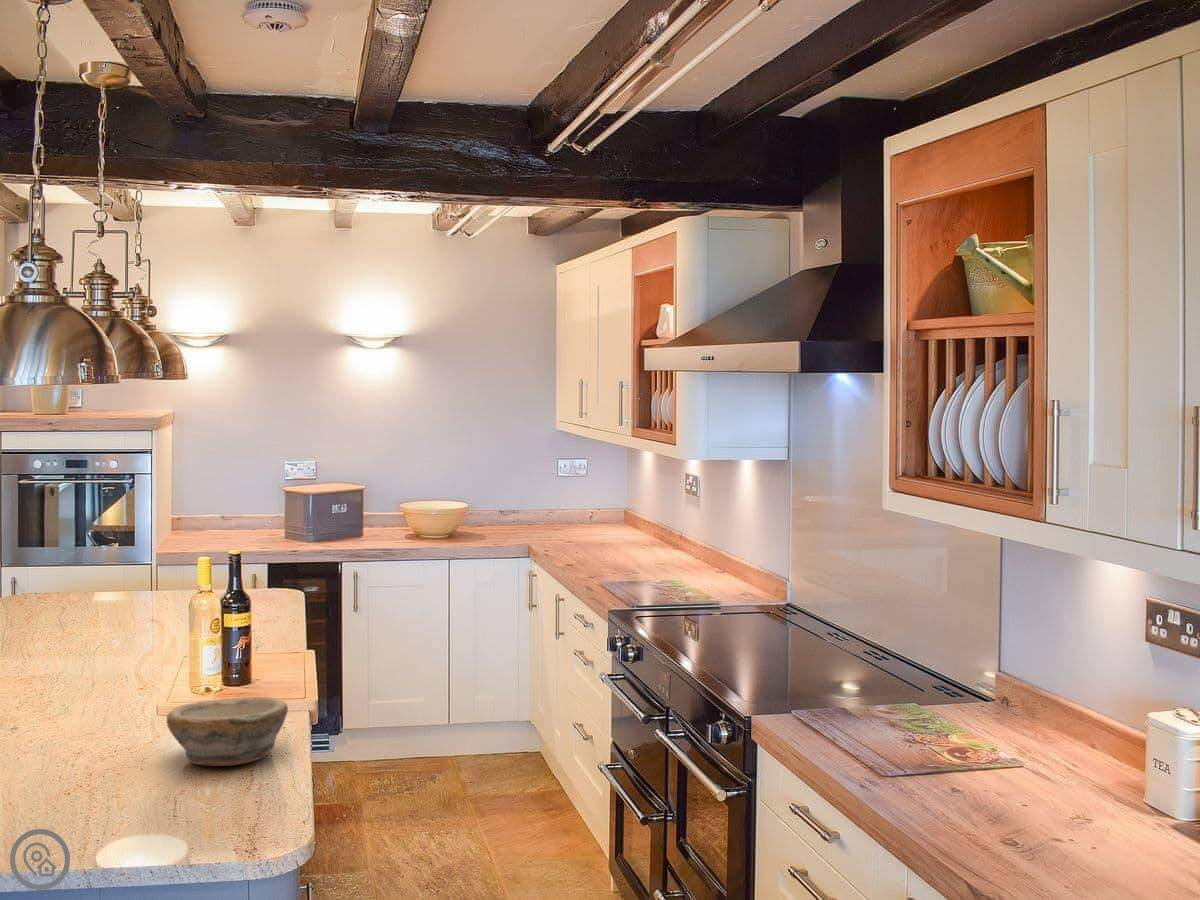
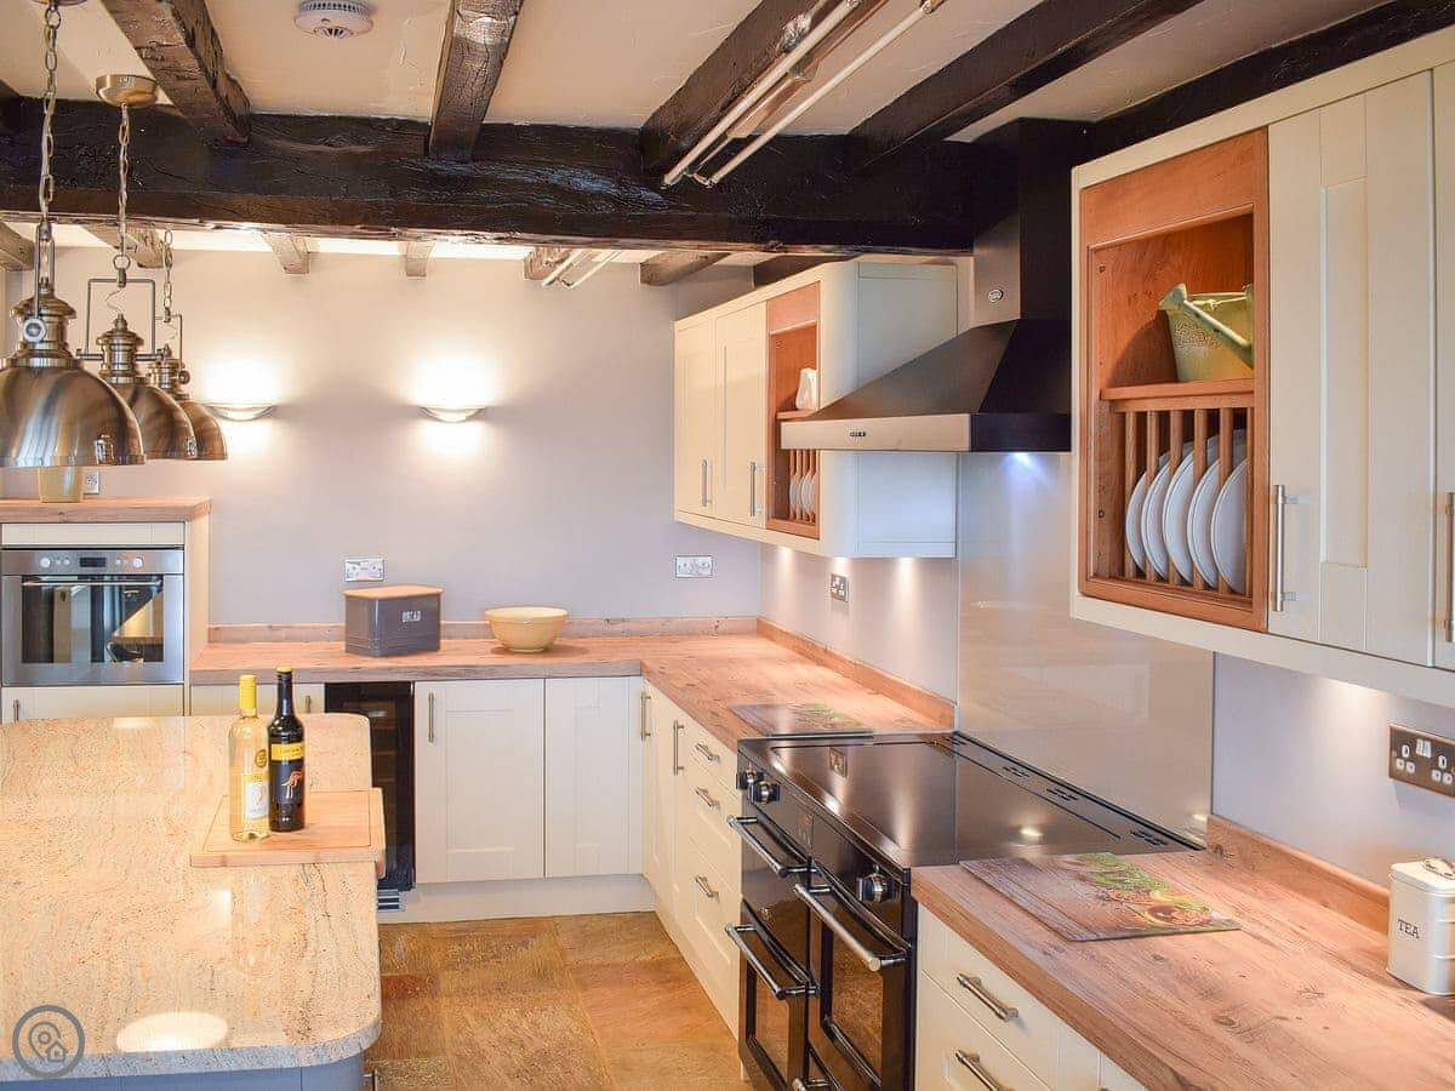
- bowl (228, 731)
